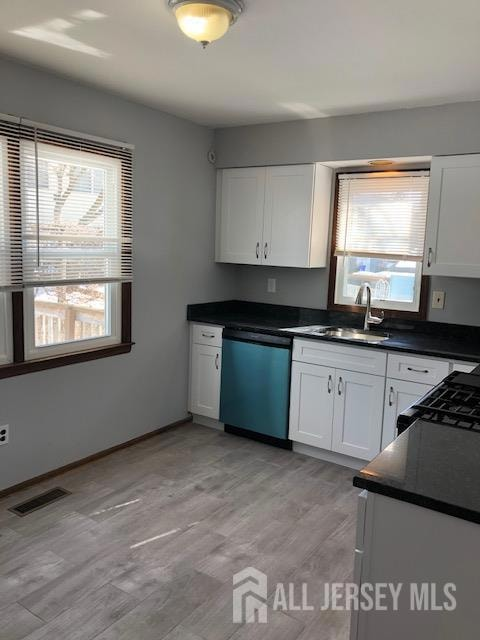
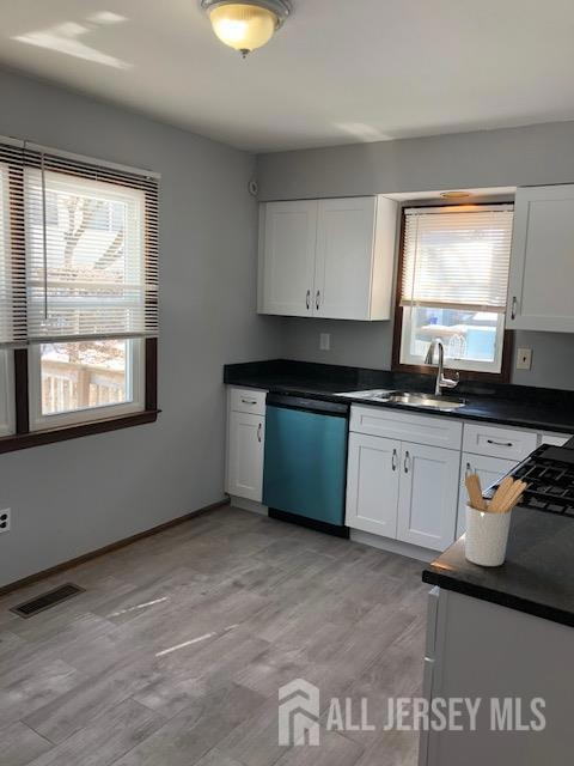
+ utensil holder (495, 517)
